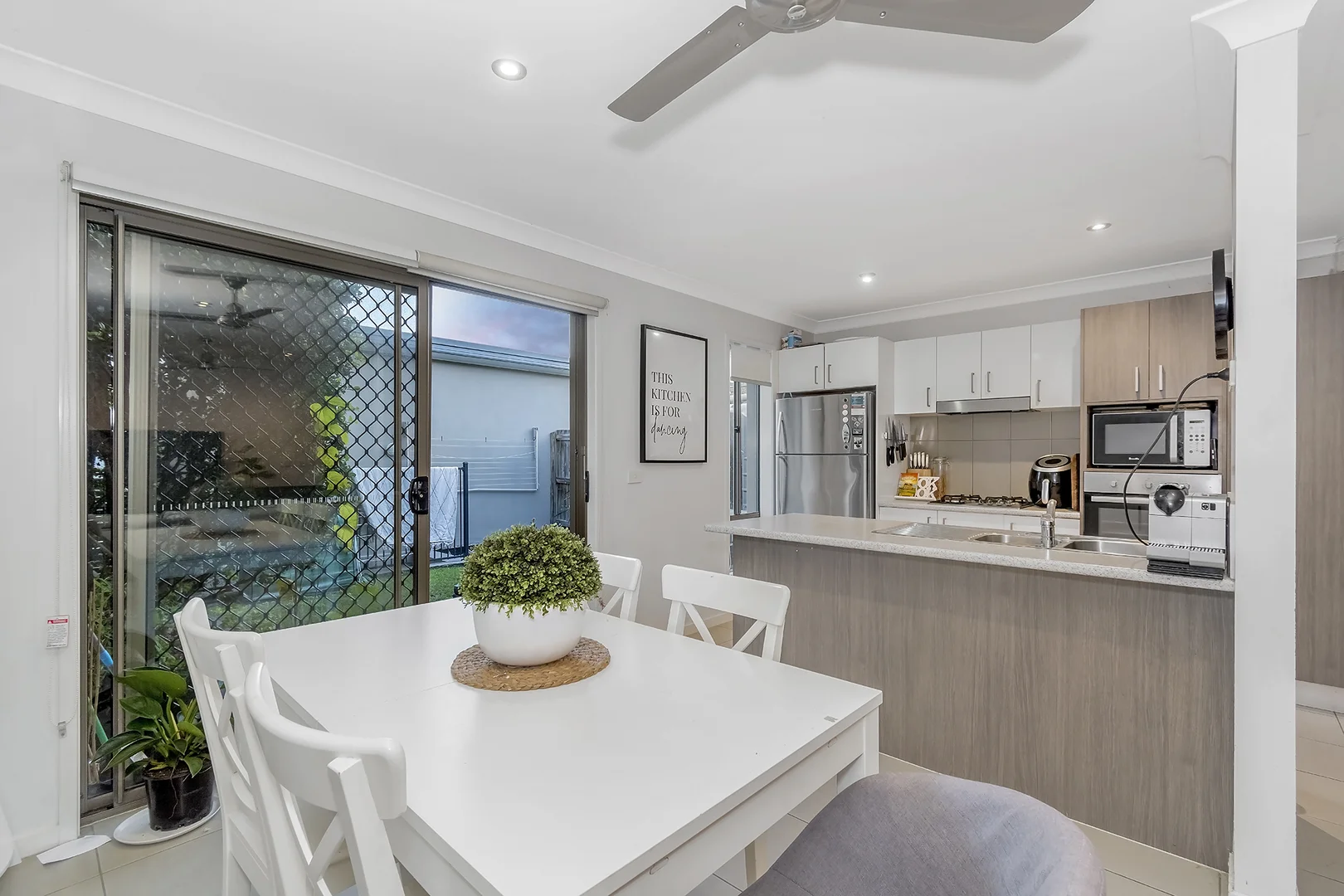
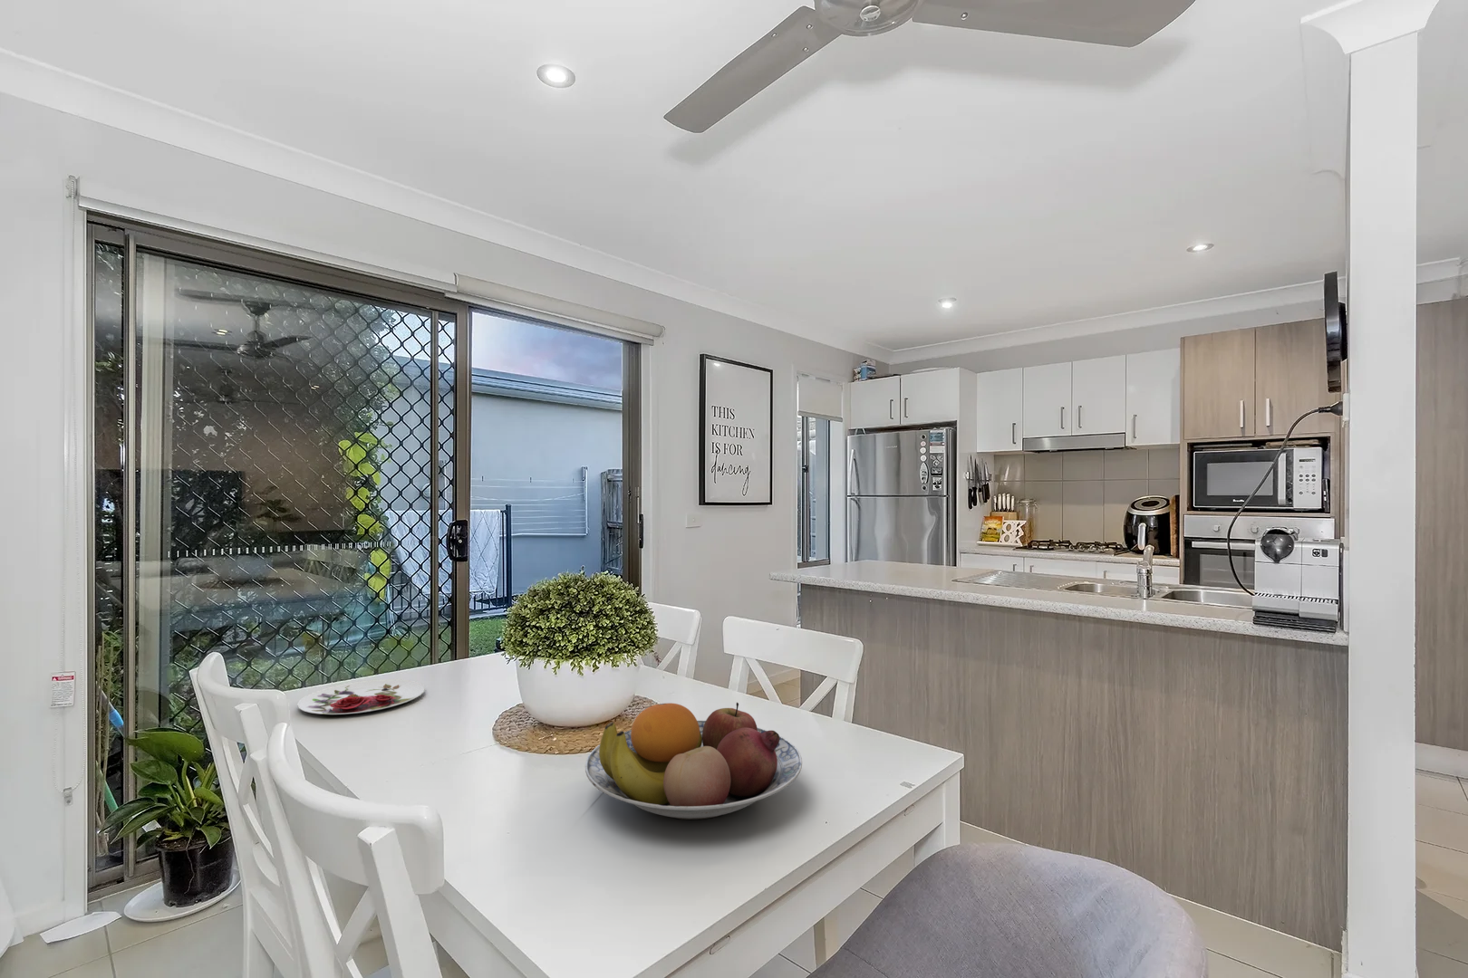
+ fruit bowl (694, 748)
+ plate (364, 694)
